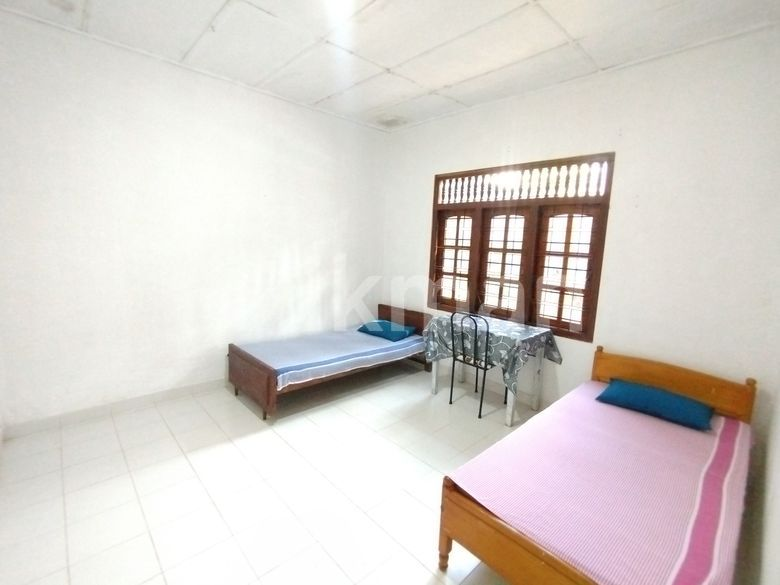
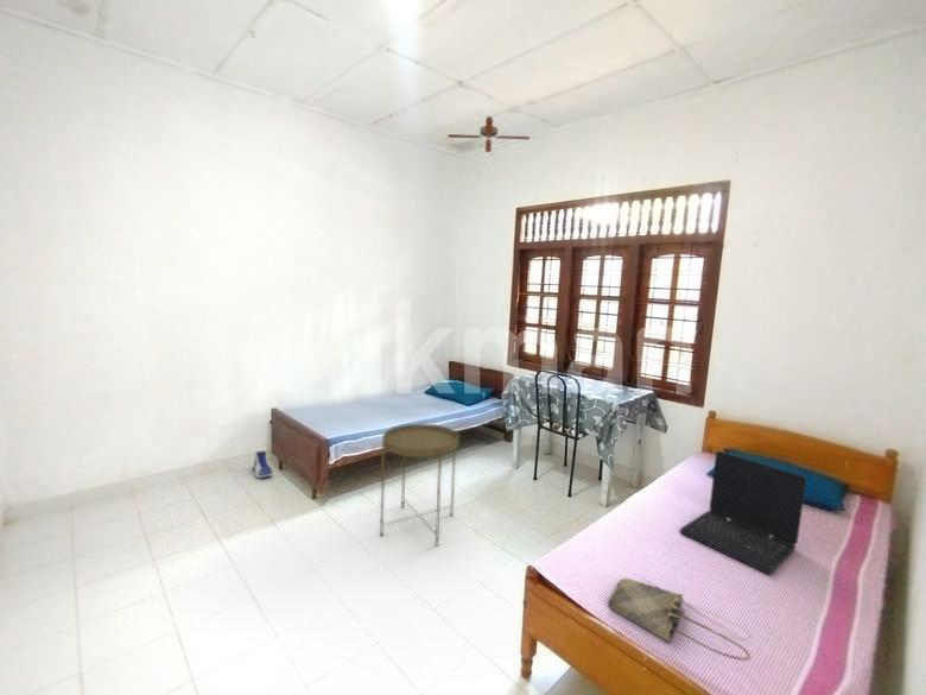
+ tote bag (677, 614)
+ side table (404, 480)
+ laptop (741, 505)
+ sneaker (260, 462)
+ ceiling fan (488, 137)
